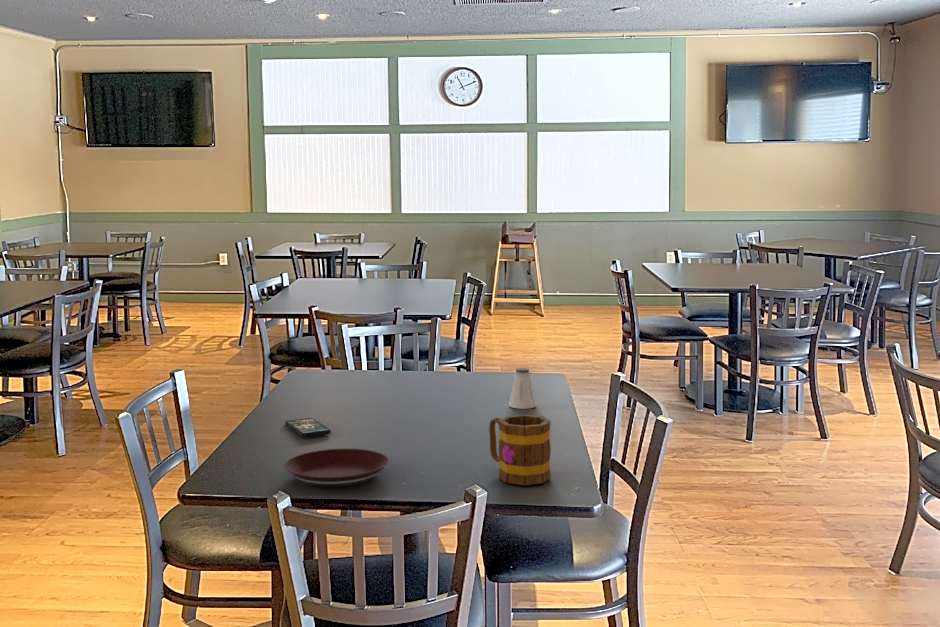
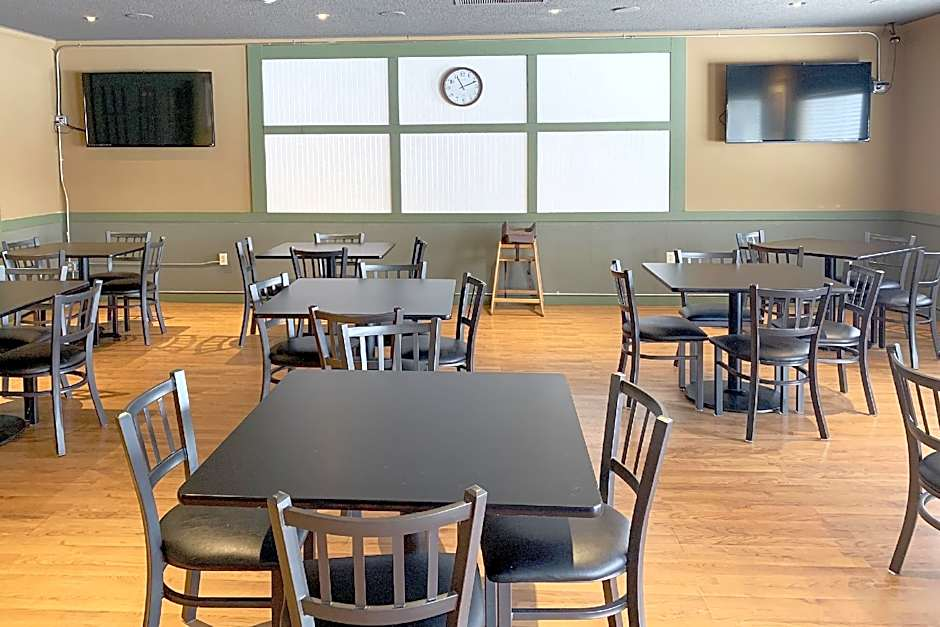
- mug (516, 446)
- plate (337, 469)
- smartphone (307, 427)
- saltshaker (522, 387)
